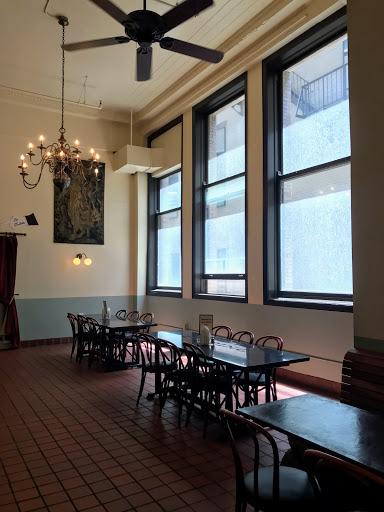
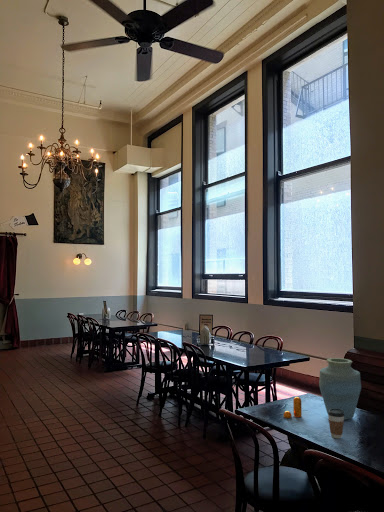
+ coffee cup (336, 423)
+ vase (339, 388)
+ pepper shaker (293, 406)
